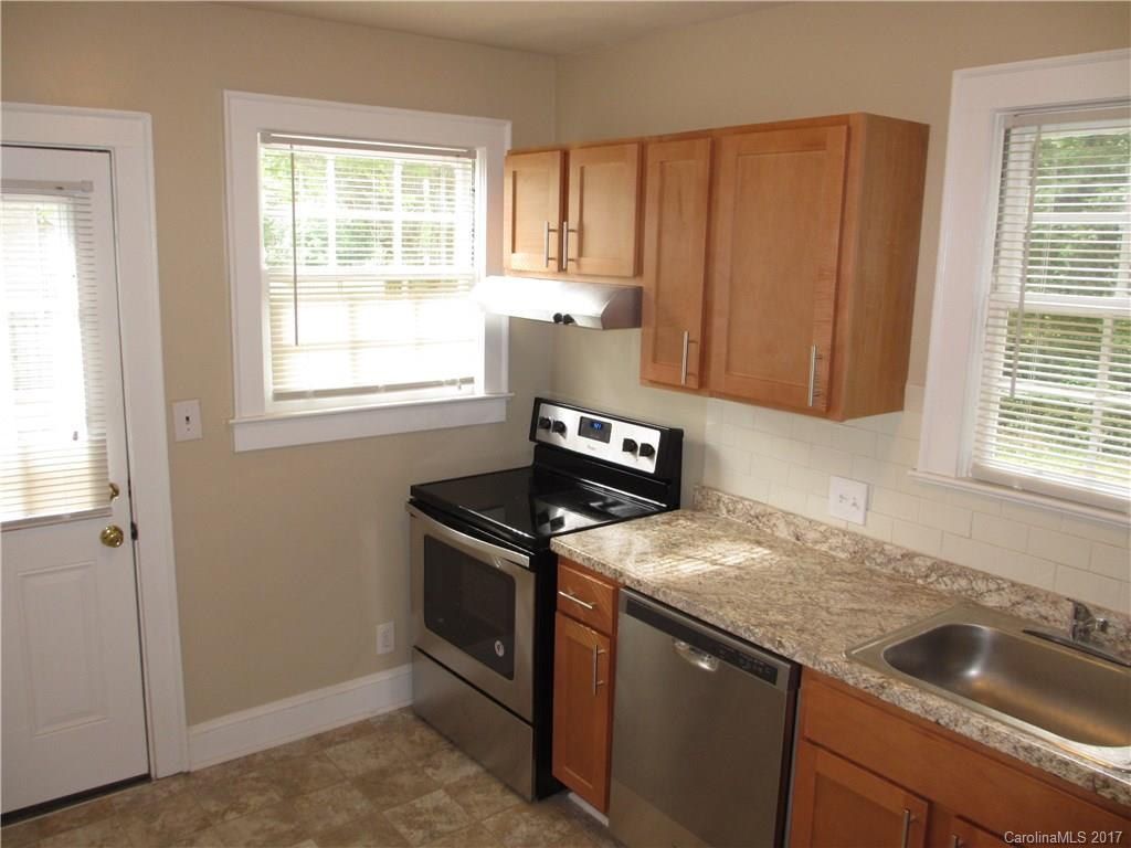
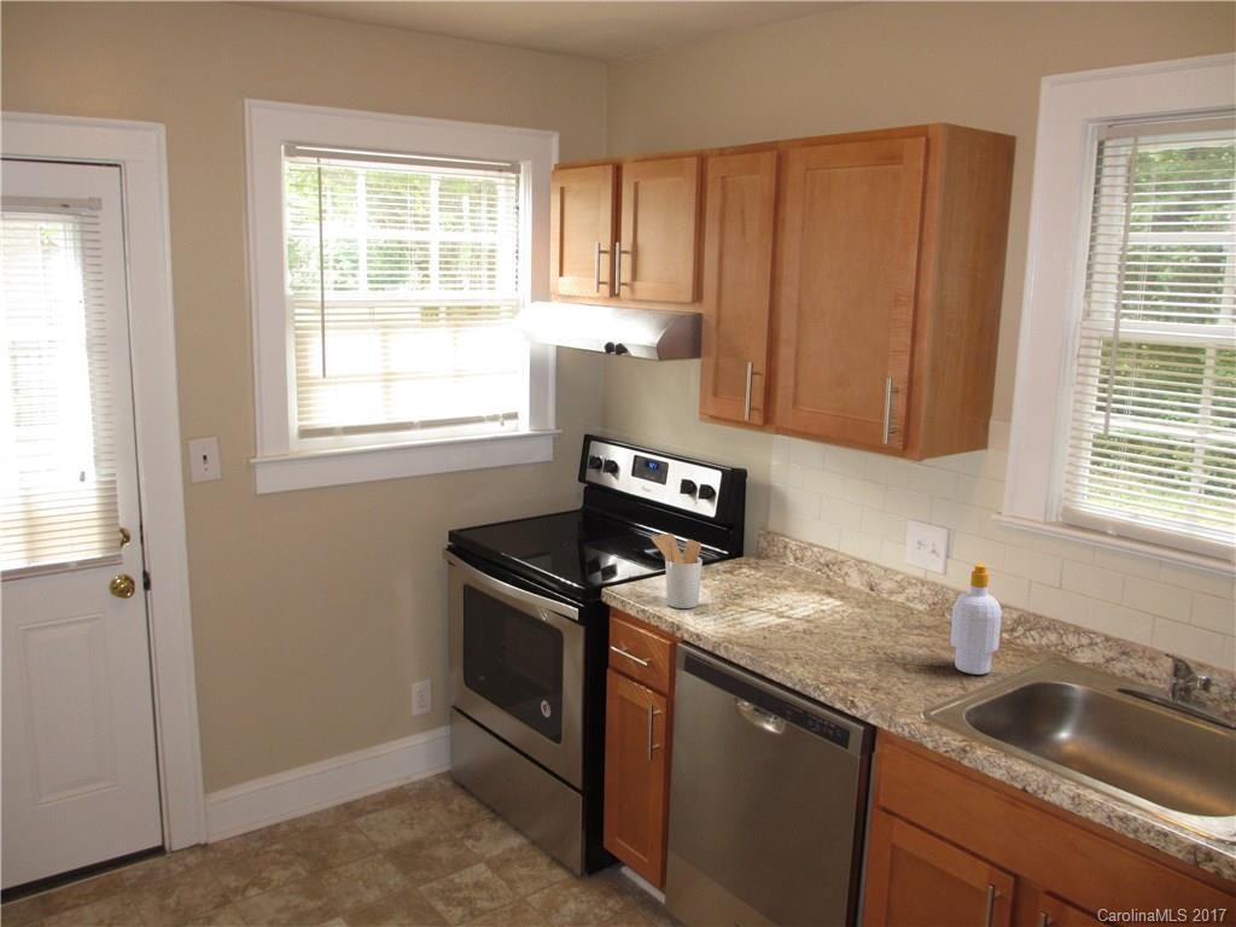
+ utensil holder (676, 569)
+ soap bottle (976, 618)
